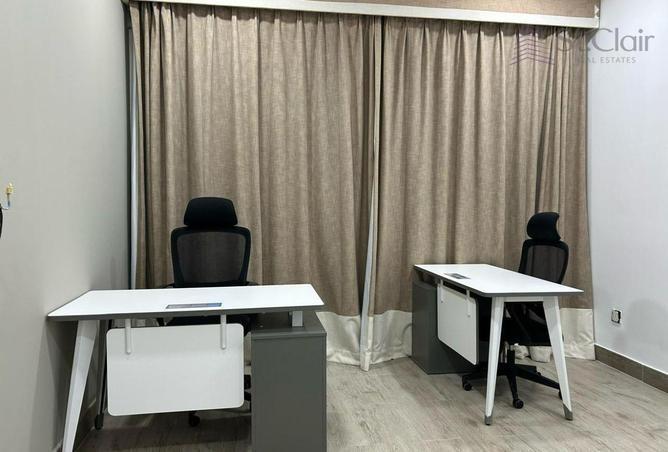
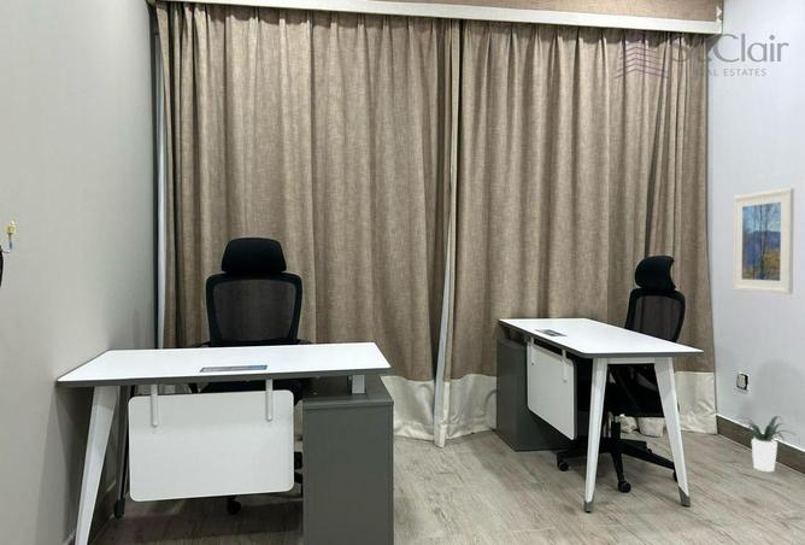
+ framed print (760, 241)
+ potted plant (765, 443)
